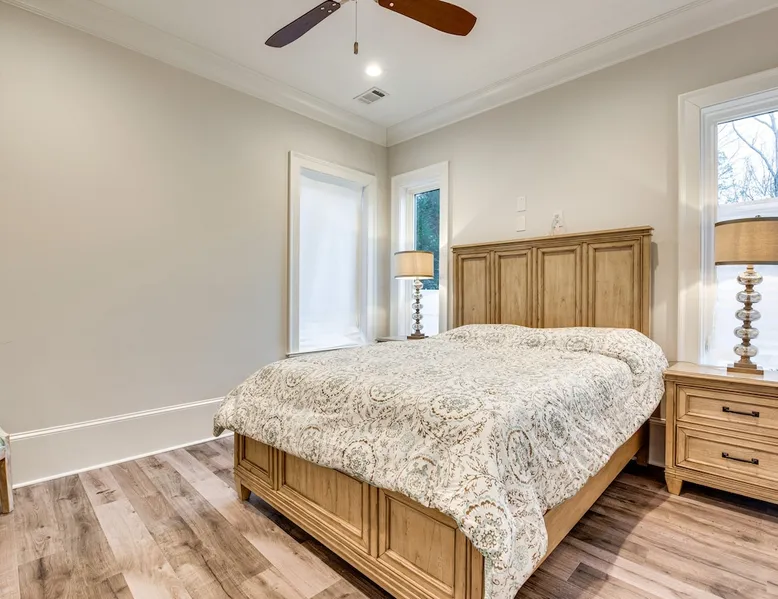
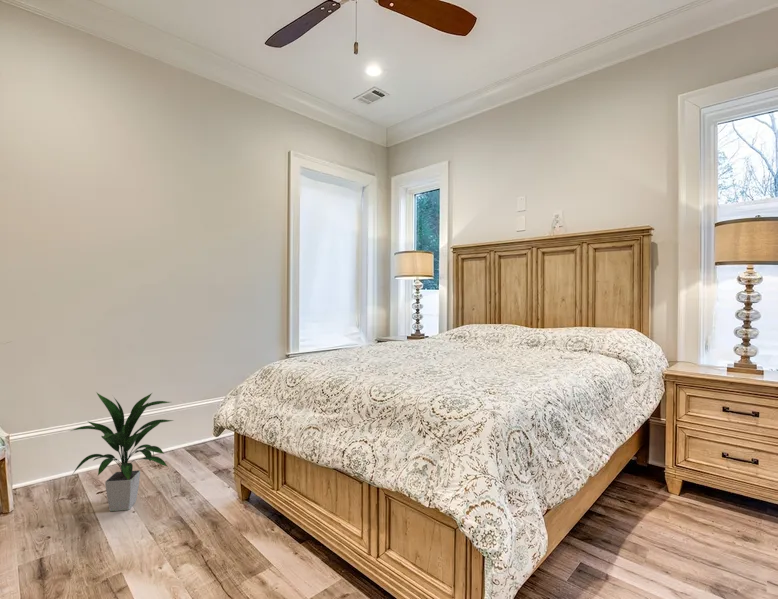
+ indoor plant (127, 447)
